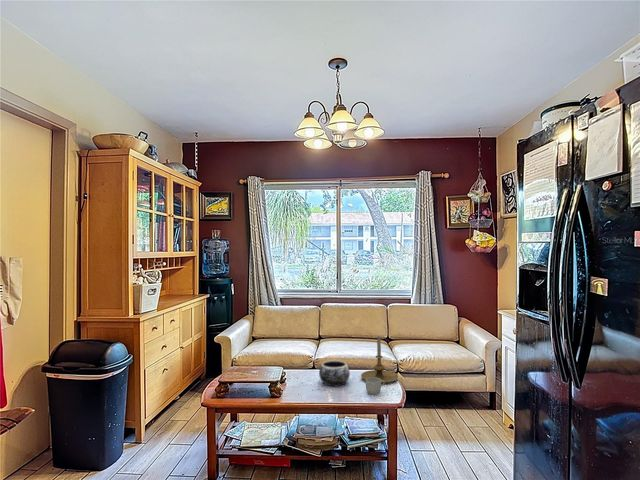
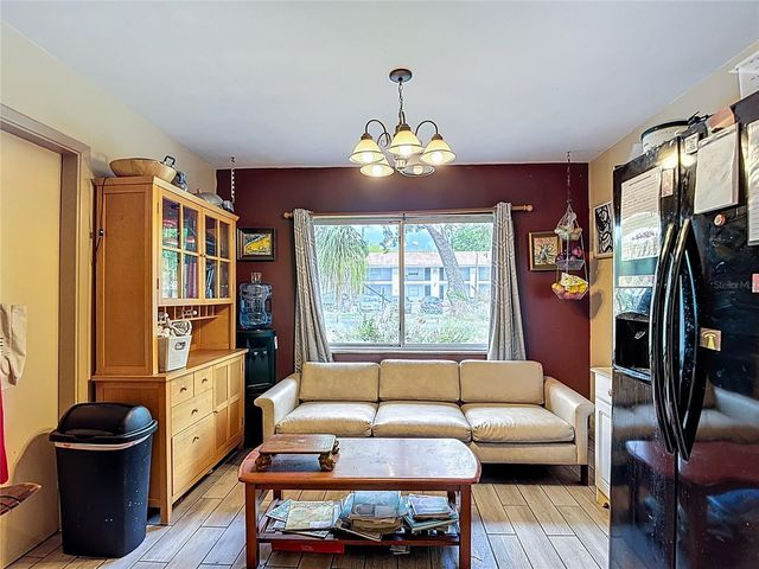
- mug (375, 385)
- decorative bowl (334, 373)
- candle holder (379, 357)
